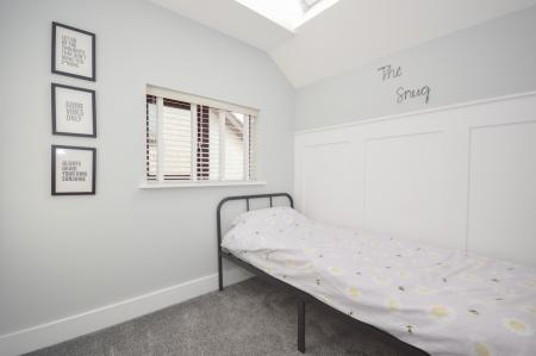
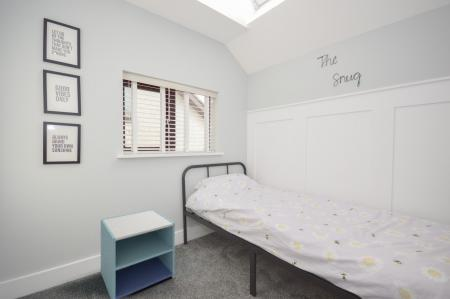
+ nightstand (136, 247)
